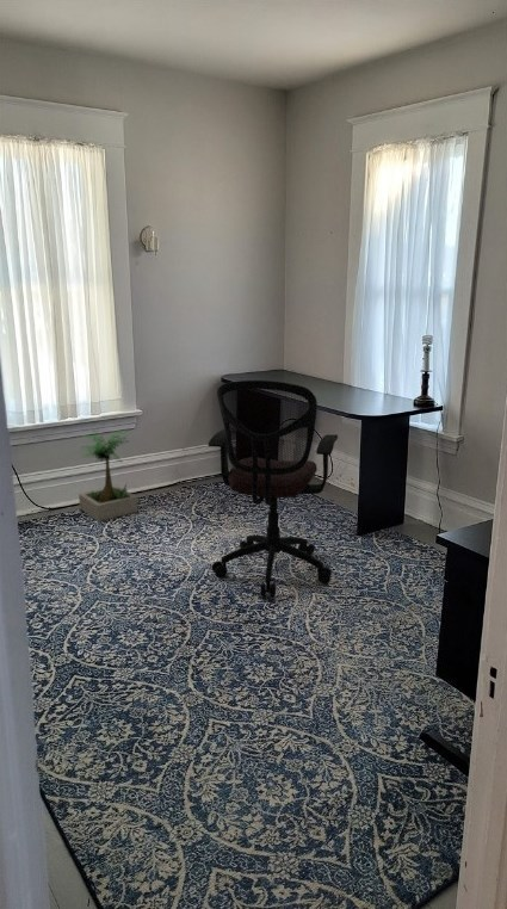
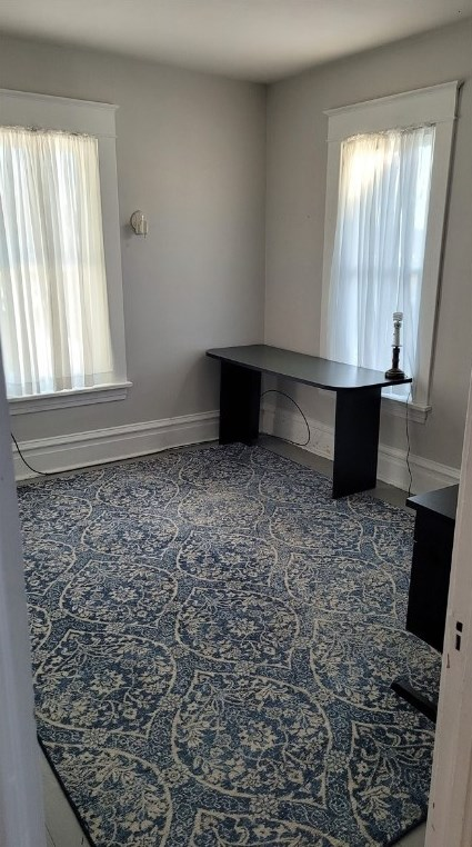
- office chair (273, 476)
- potted plant (109, 471)
